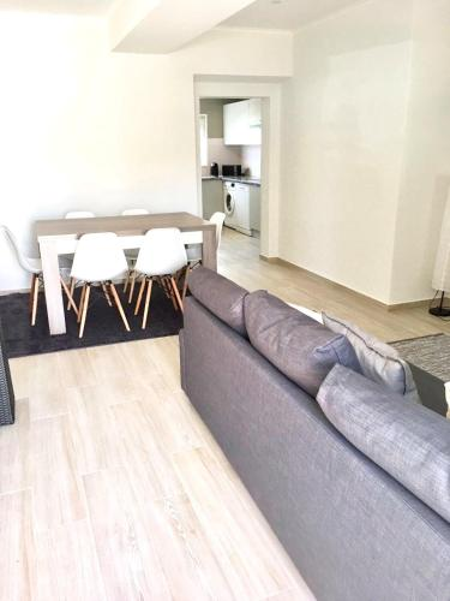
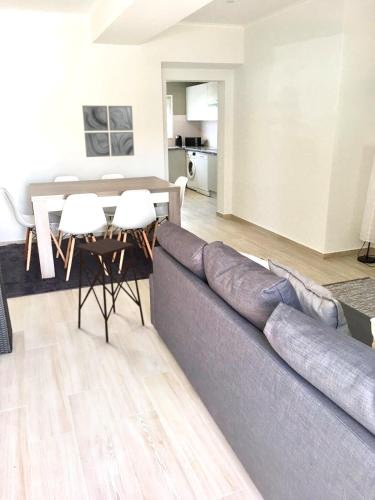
+ wall art (108, 130)
+ side table (106, 287)
